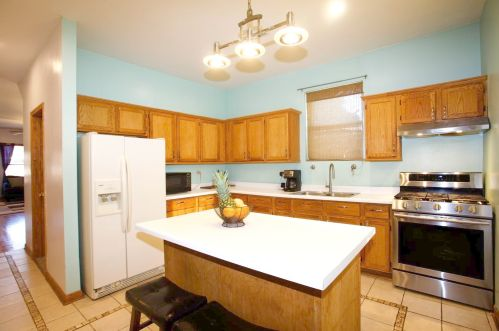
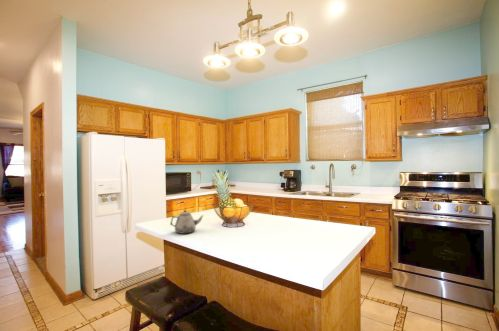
+ teapot (187, 220)
